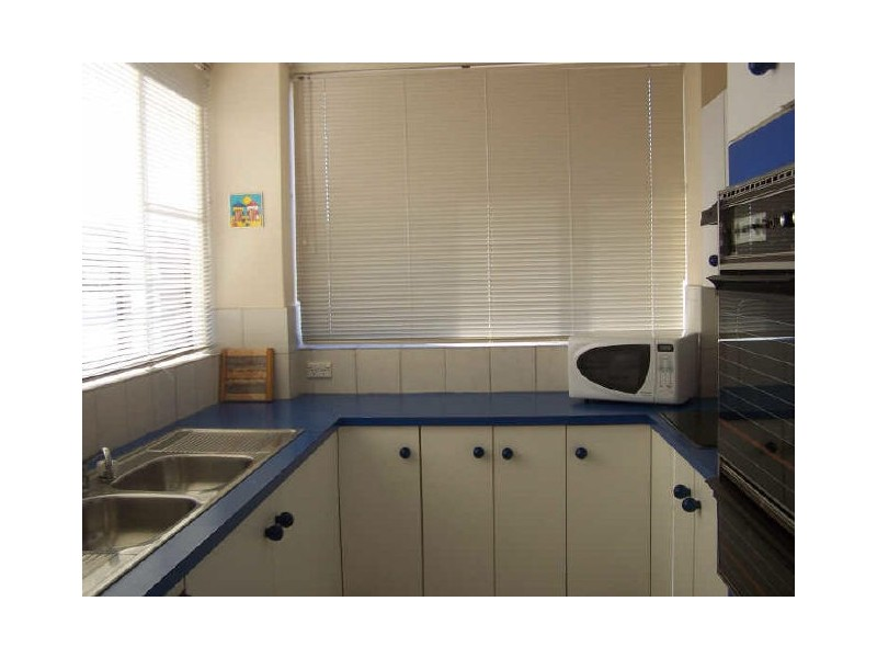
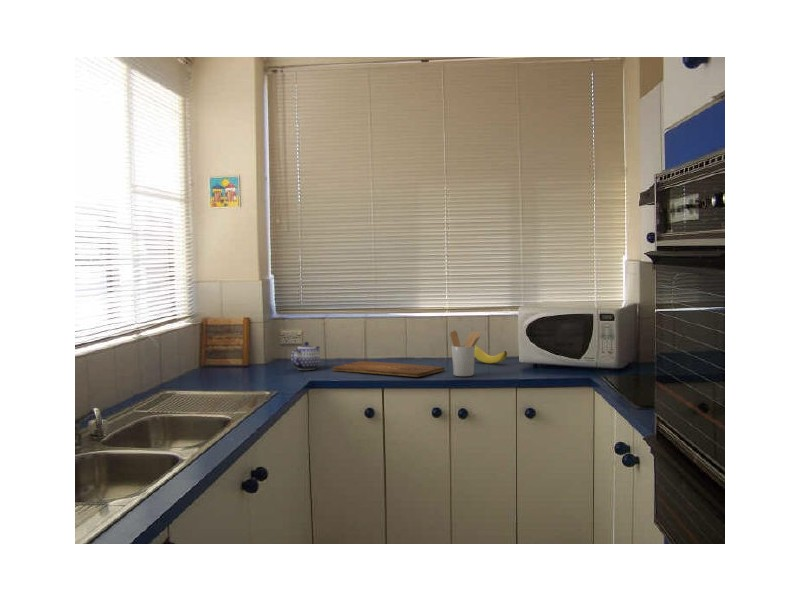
+ cutting board (388, 368)
+ banana (487, 354)
+ teapot (306, 355)
+ utensil holder (467, 352)
